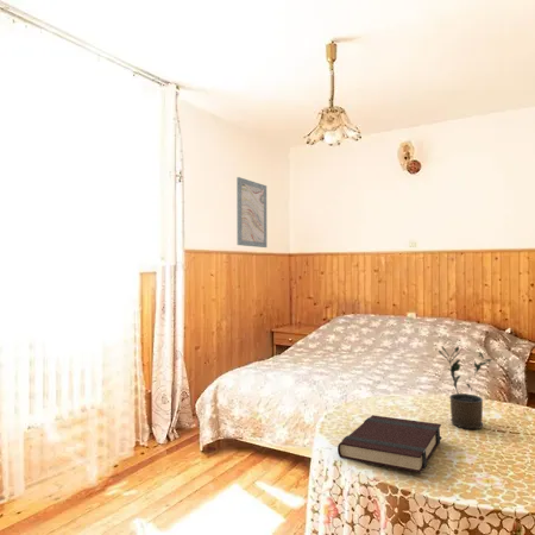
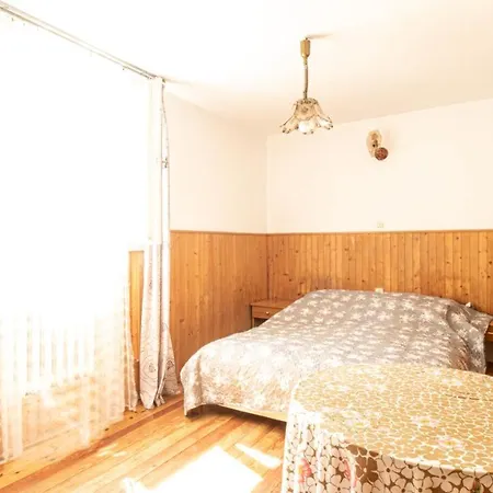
- book (391, 440)
- potted plant (466, 384)
- wall art (252, 214)
